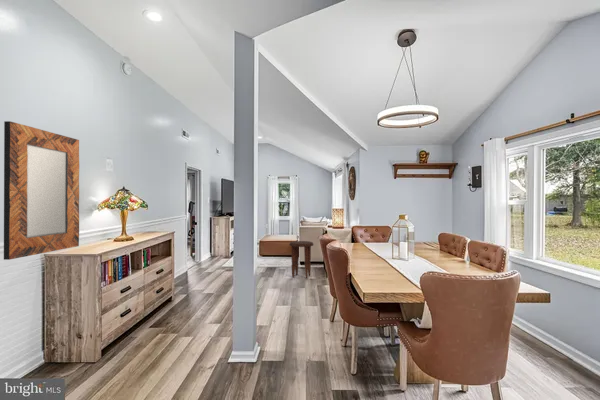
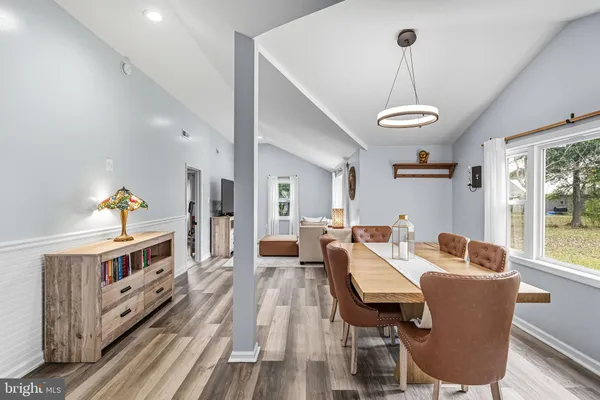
- home mirror (46, 191)
- side table (298, 259)
